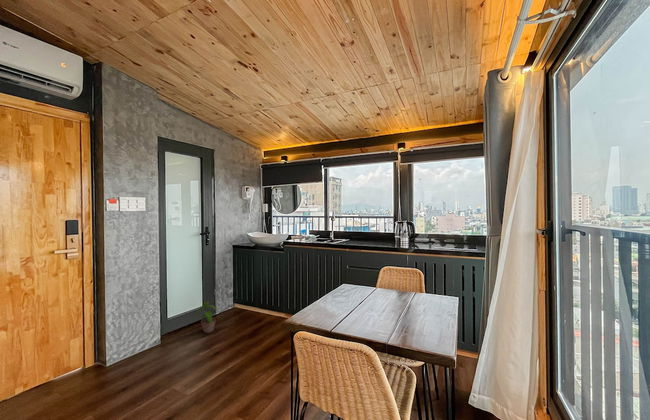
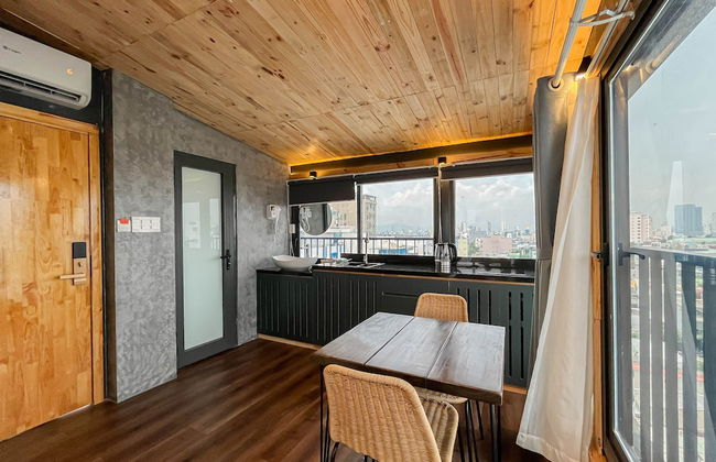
- potted plant (207, 317)
